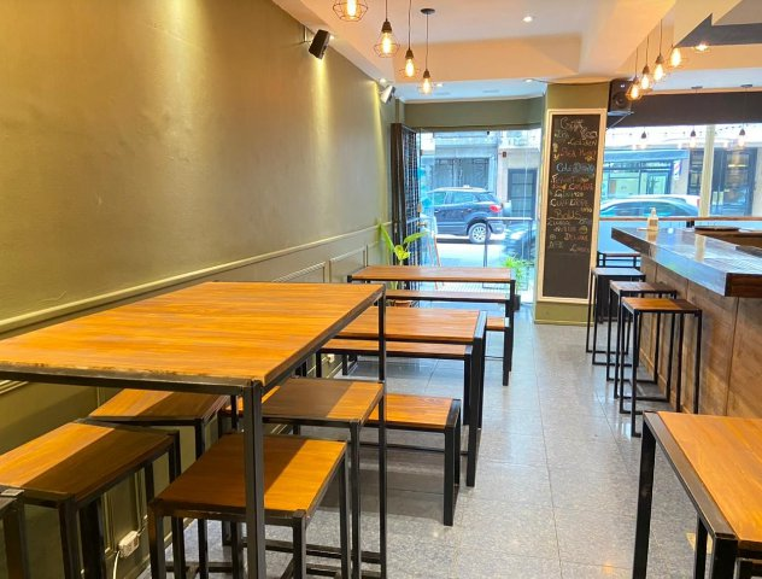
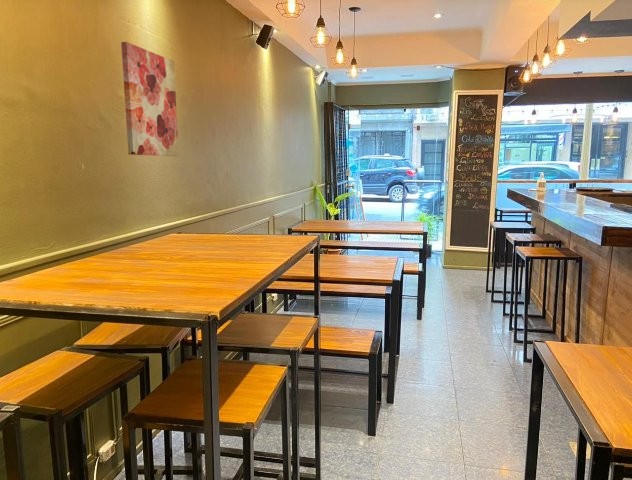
+ wall art (152, 104)
